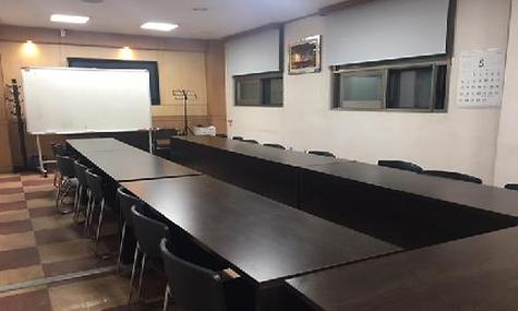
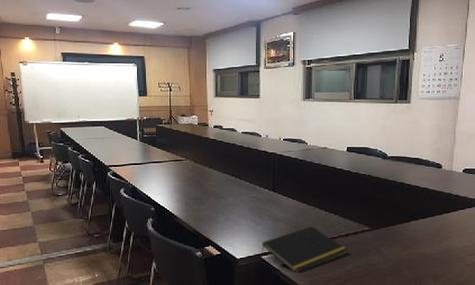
+ notepad (305, 247)
